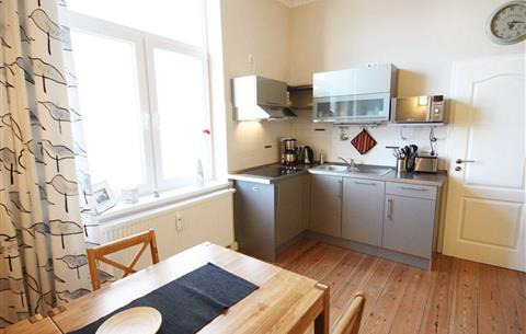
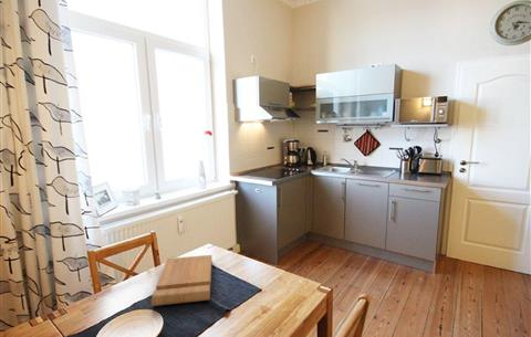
+ cutting board (186, 276)
